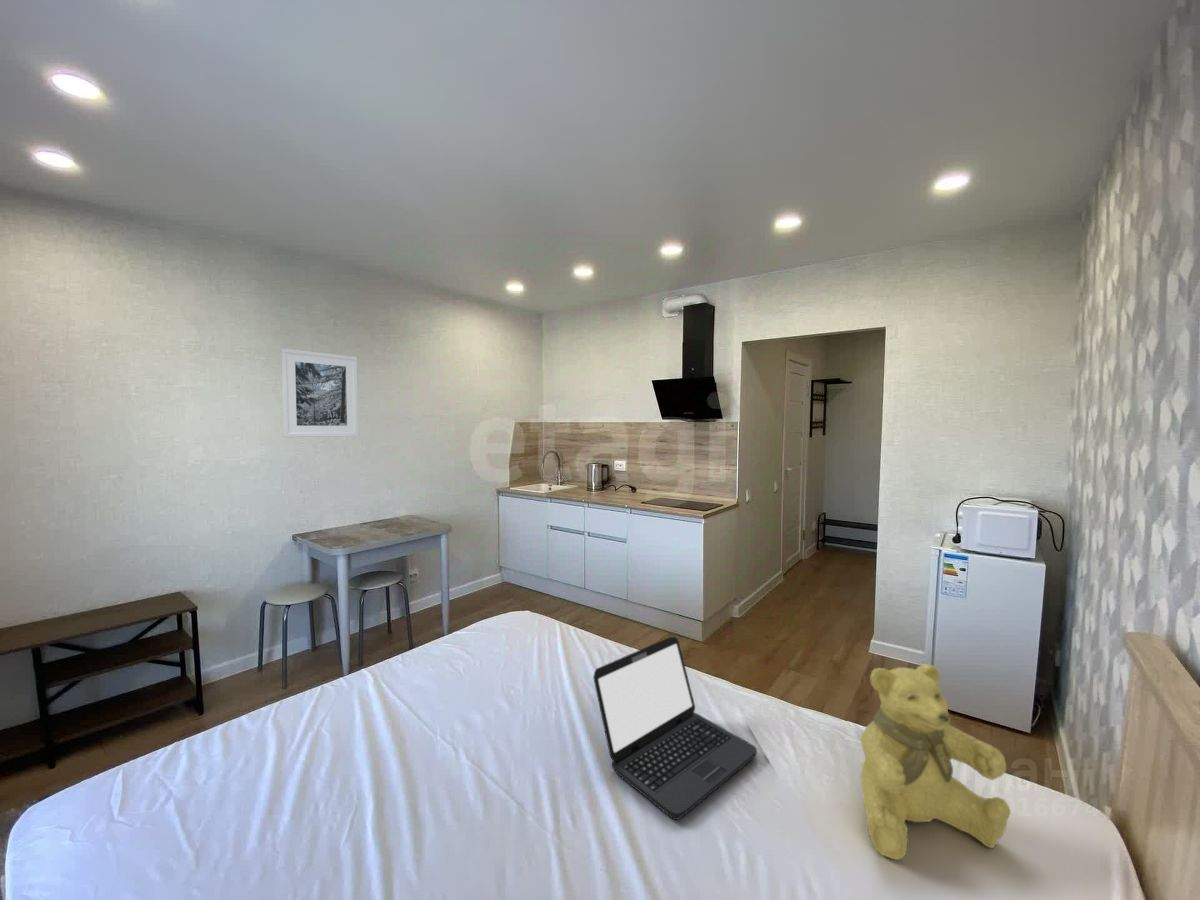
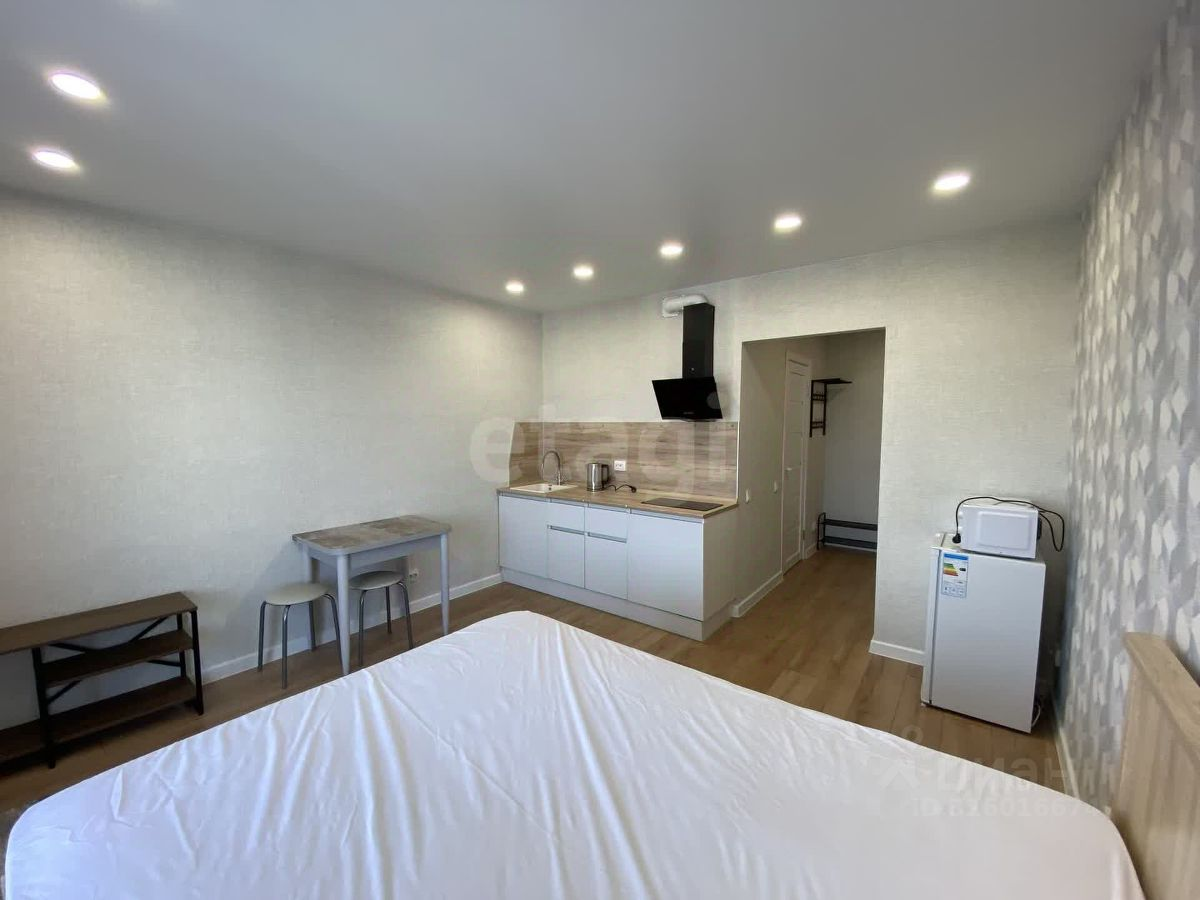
- teddy bear (920, 749)
- laptop (676, 713)
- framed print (321, 395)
